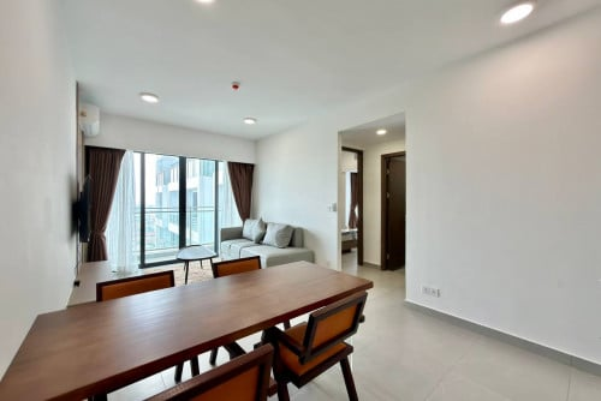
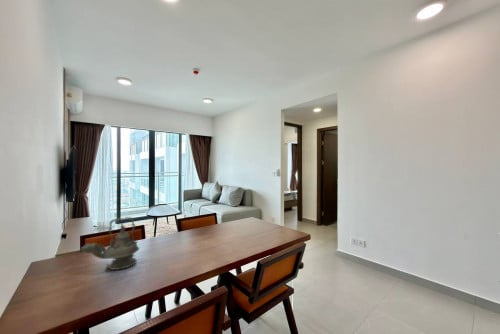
+ teapot (111, 243)
